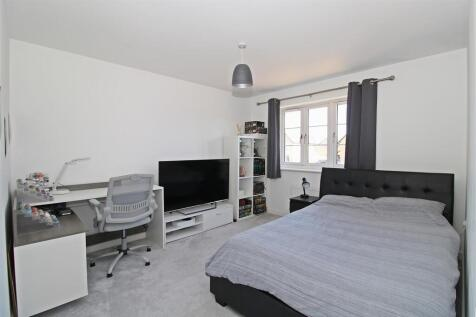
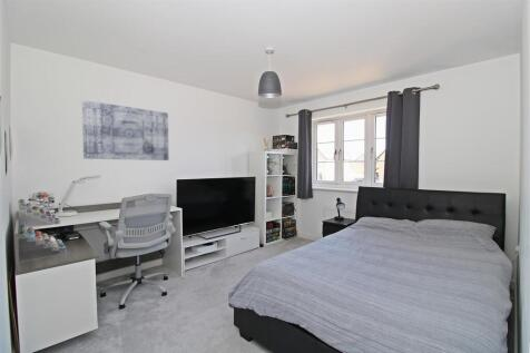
+ wall art (129, 134)
